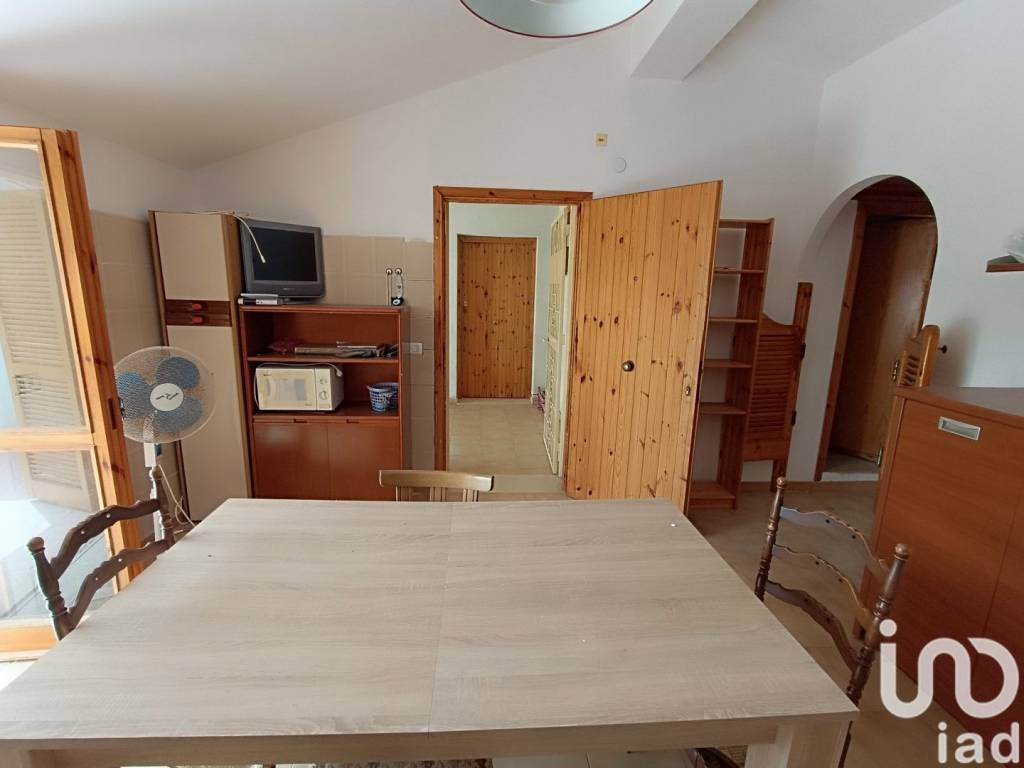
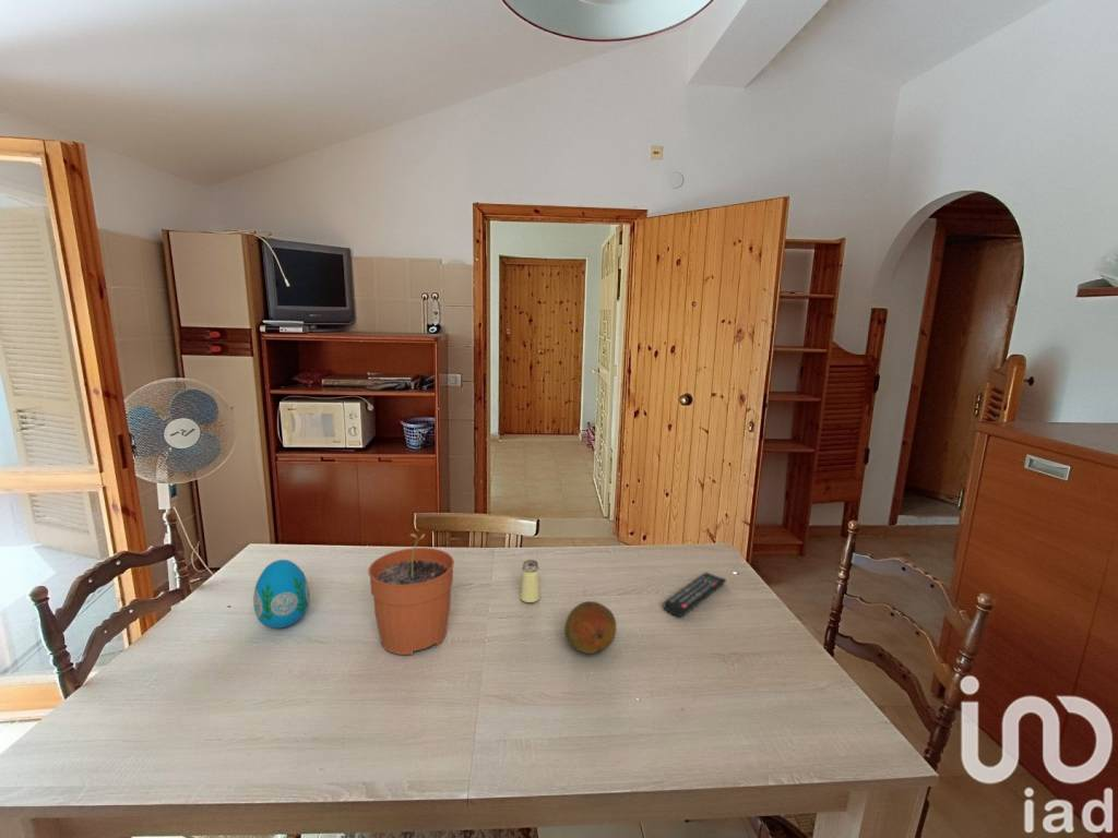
+ saltshaker (530, 579)
+ remote control (695, 592)
+ fruit (588, 624)
+ decorative egg (282, 592)
+ plant pot (412, 583)
